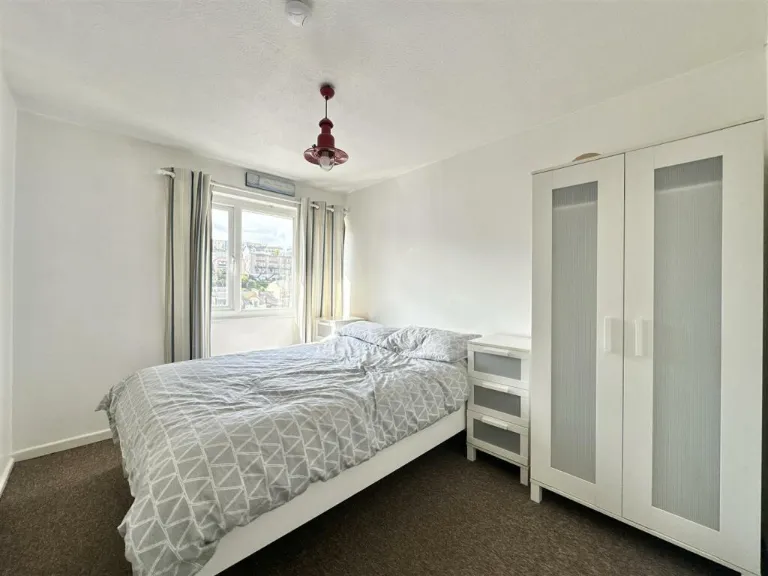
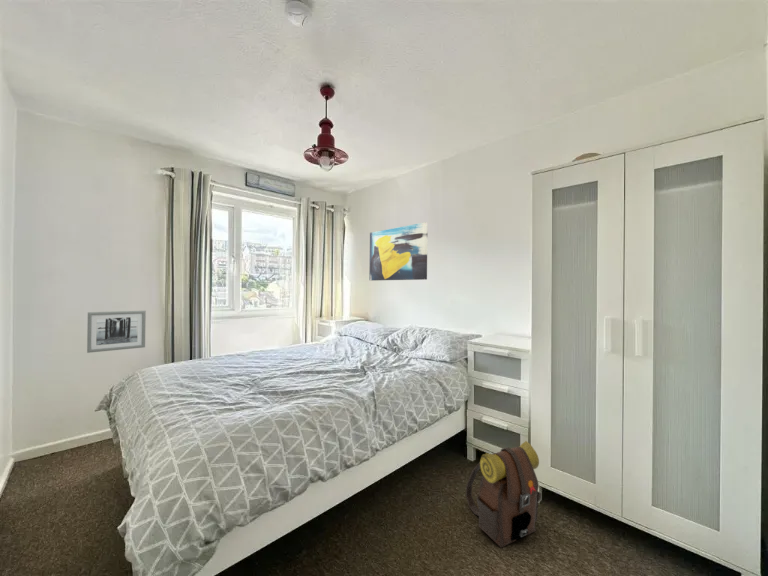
+ wall art (117, 330)
+ wall art (395, 254)
+ backpack (499, 482)
